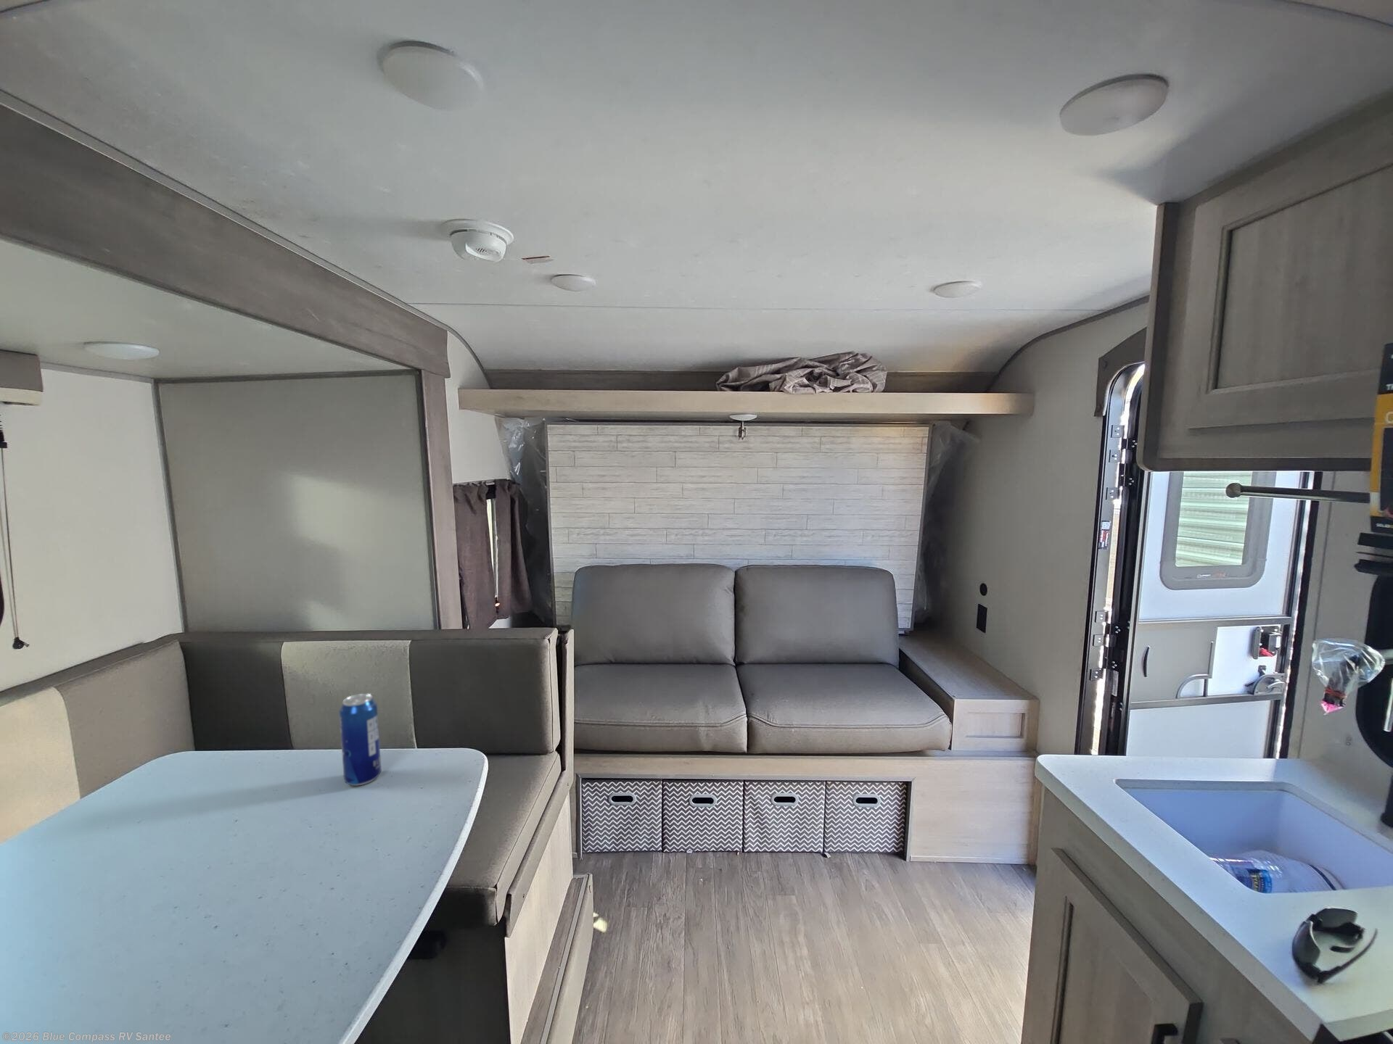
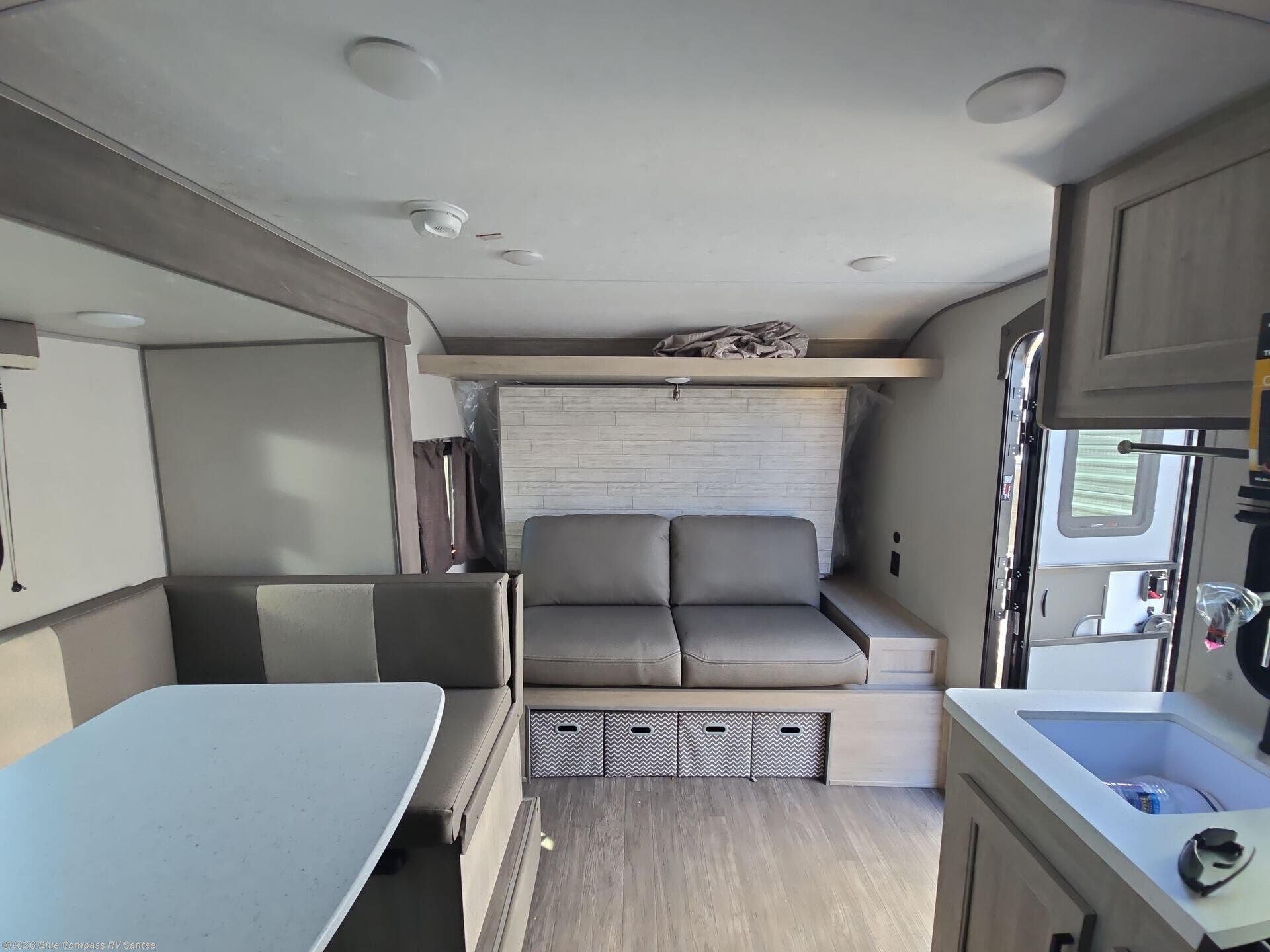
- beverage can (360, 739)
